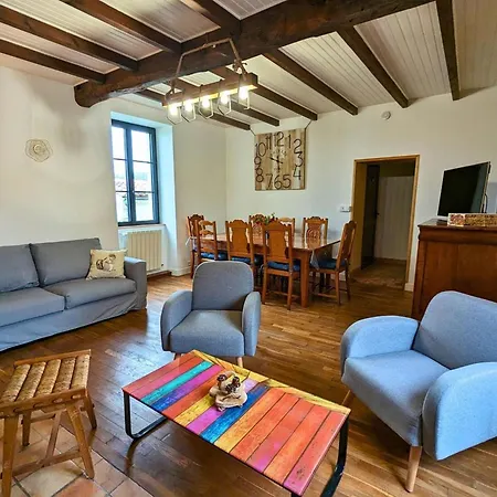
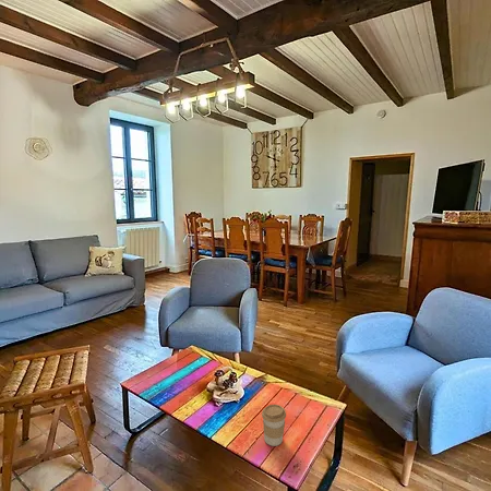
+ coffee cup (273, 423)
